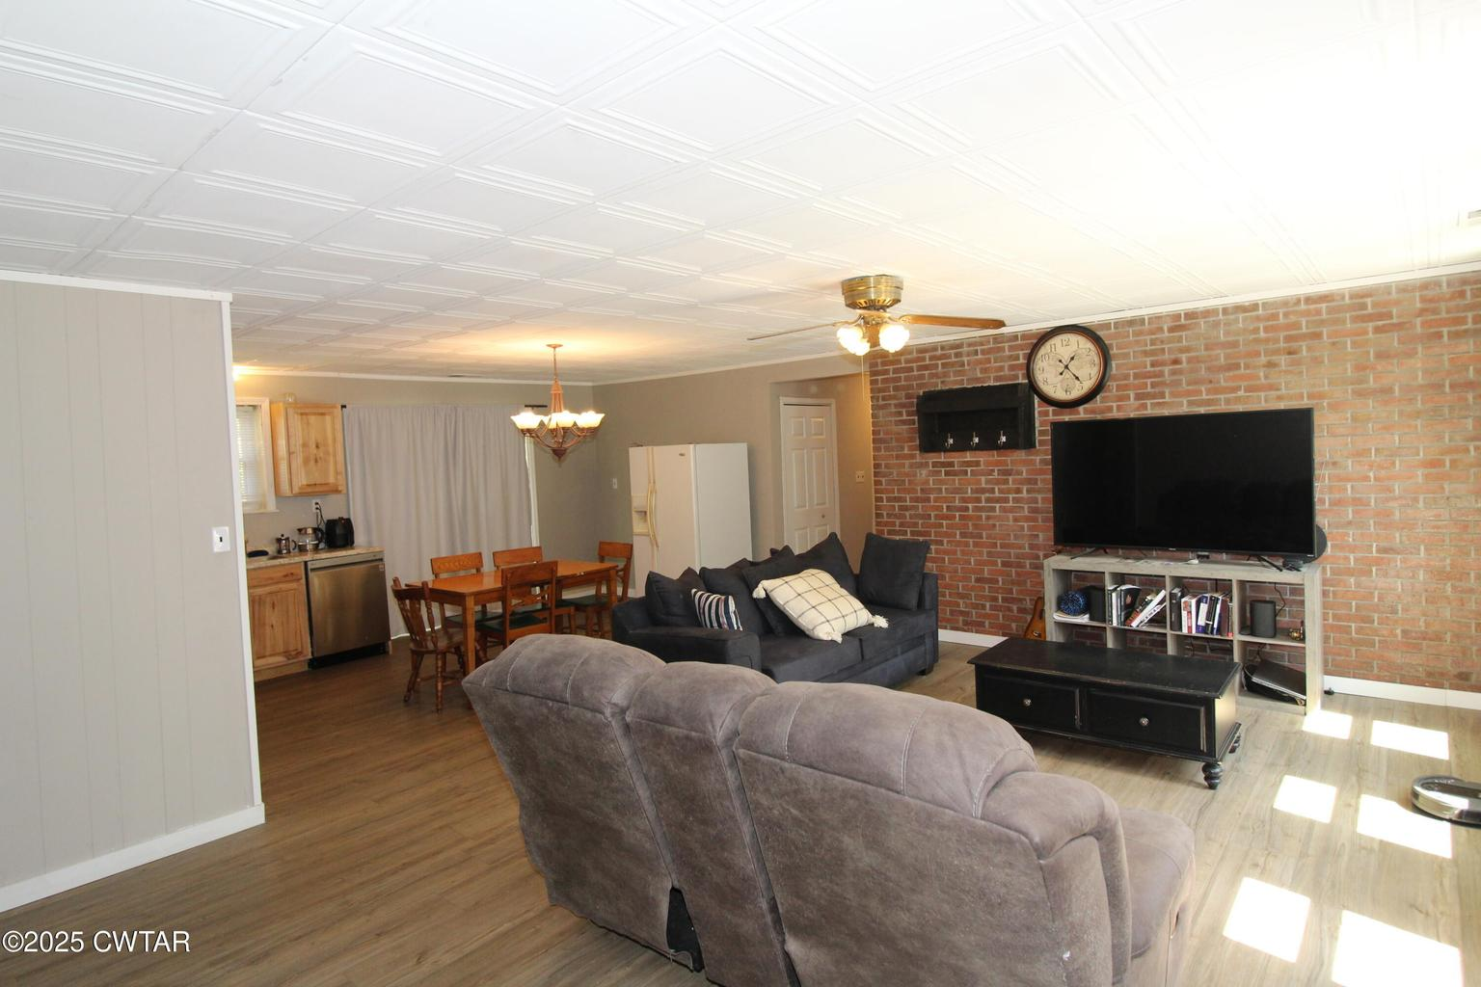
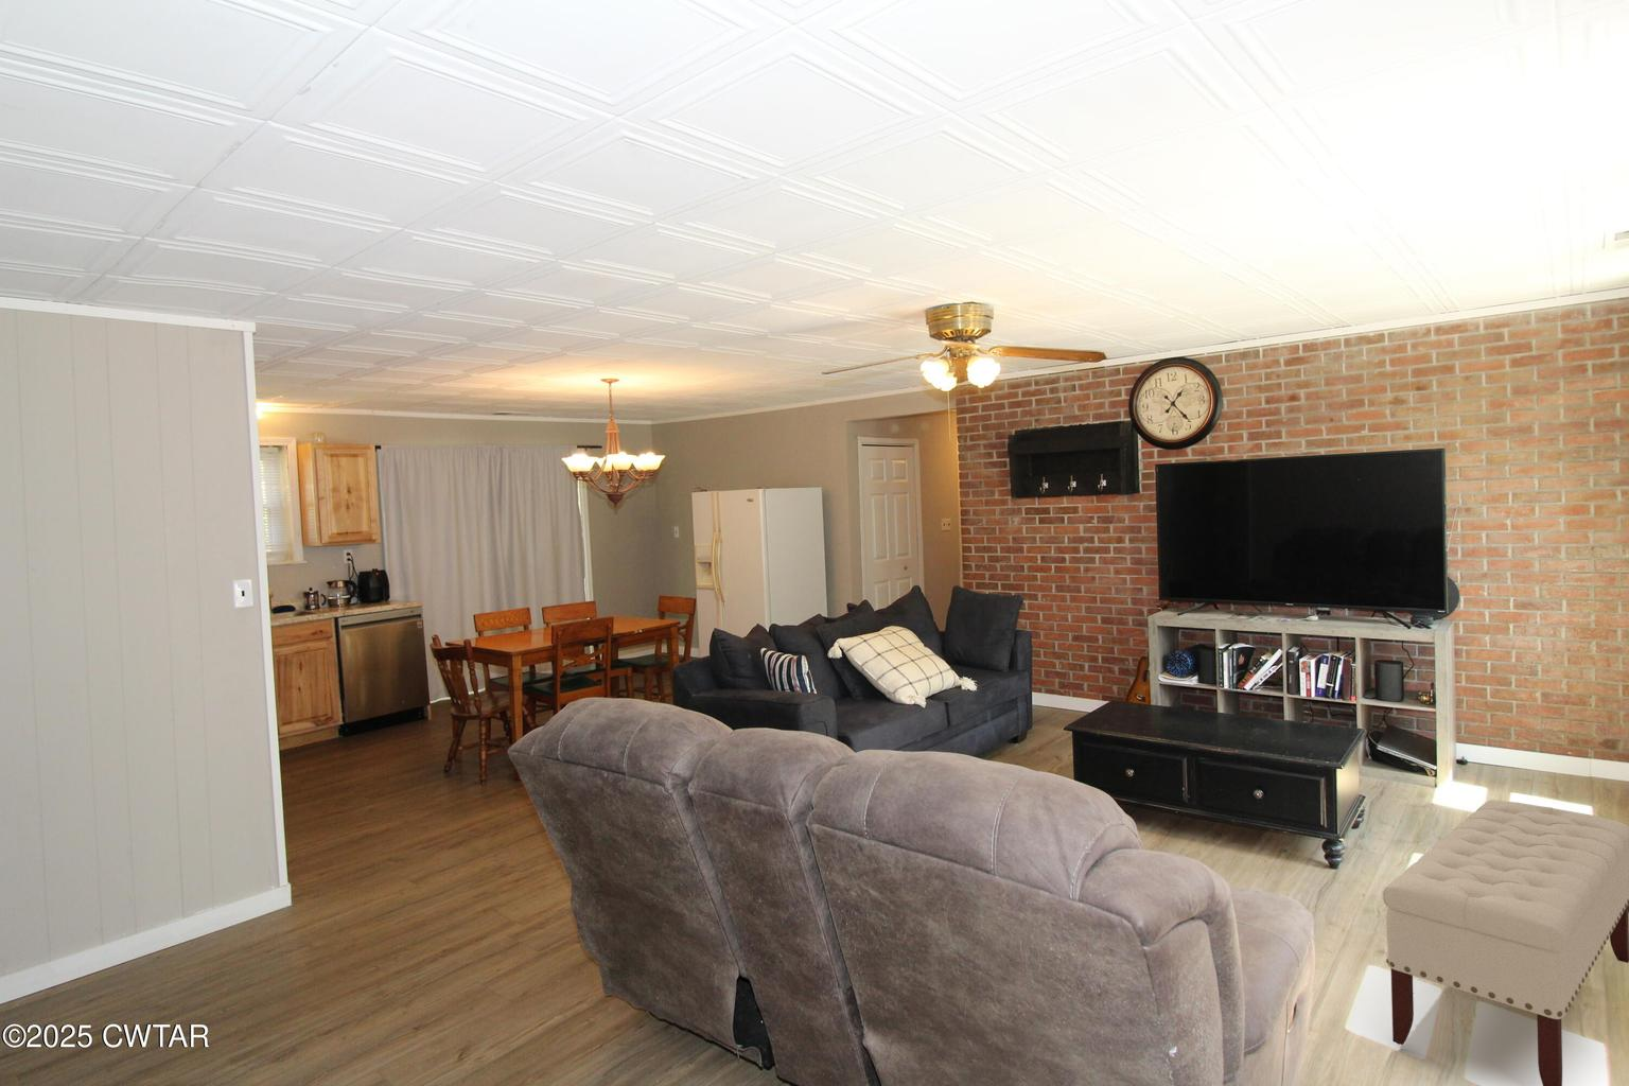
+ bench (1516, 924)
